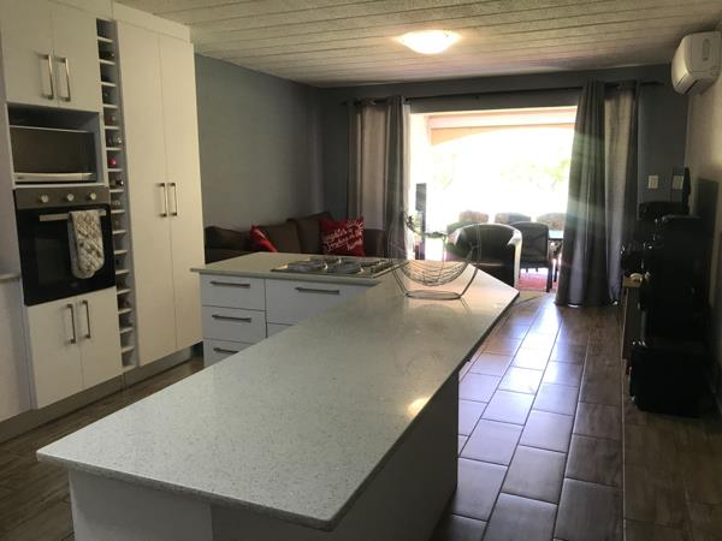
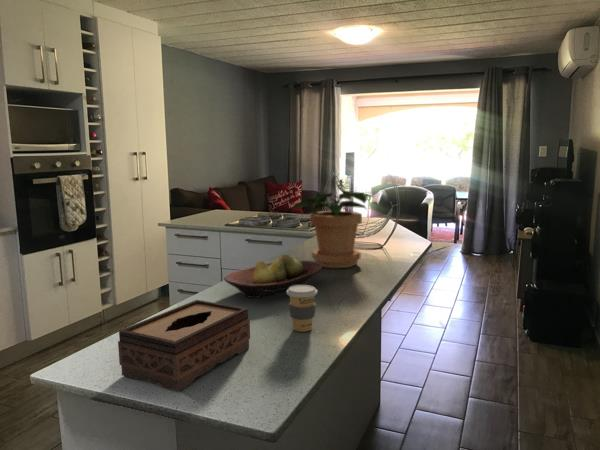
+ fruit bowl (275, 272)
+ potted plant (330, 226)
+ tissue box (188, 339)
+ coffee cup (302, 308)
